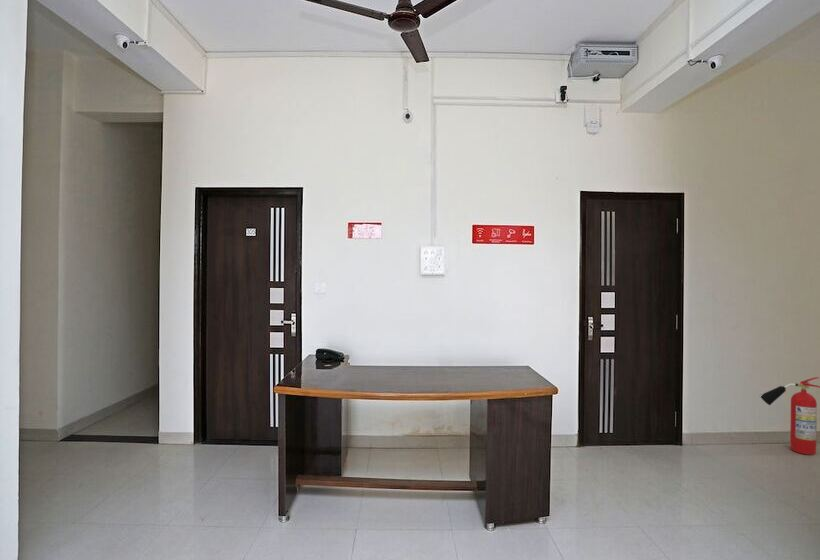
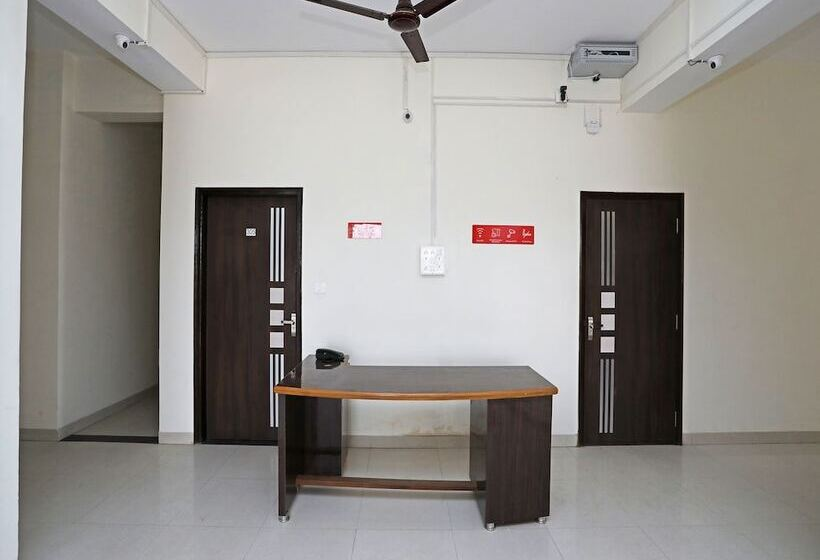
- fire extinguisher (791, 411)
